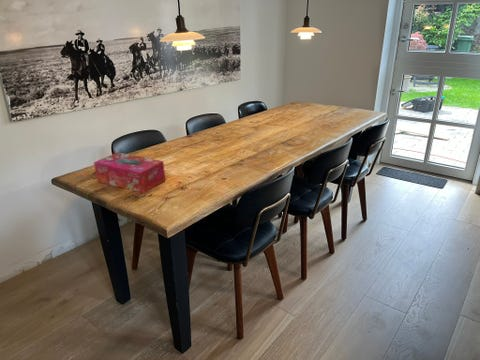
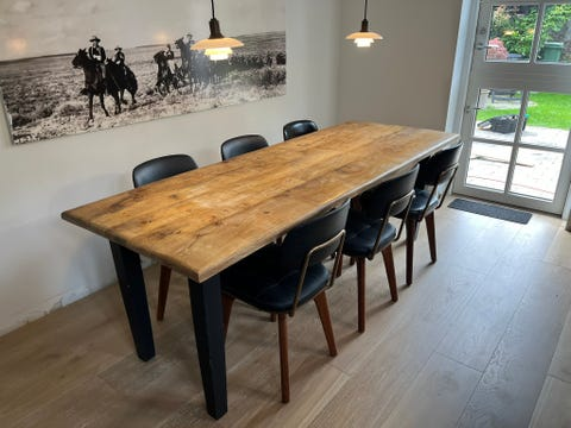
- tissue box (129, 171)
